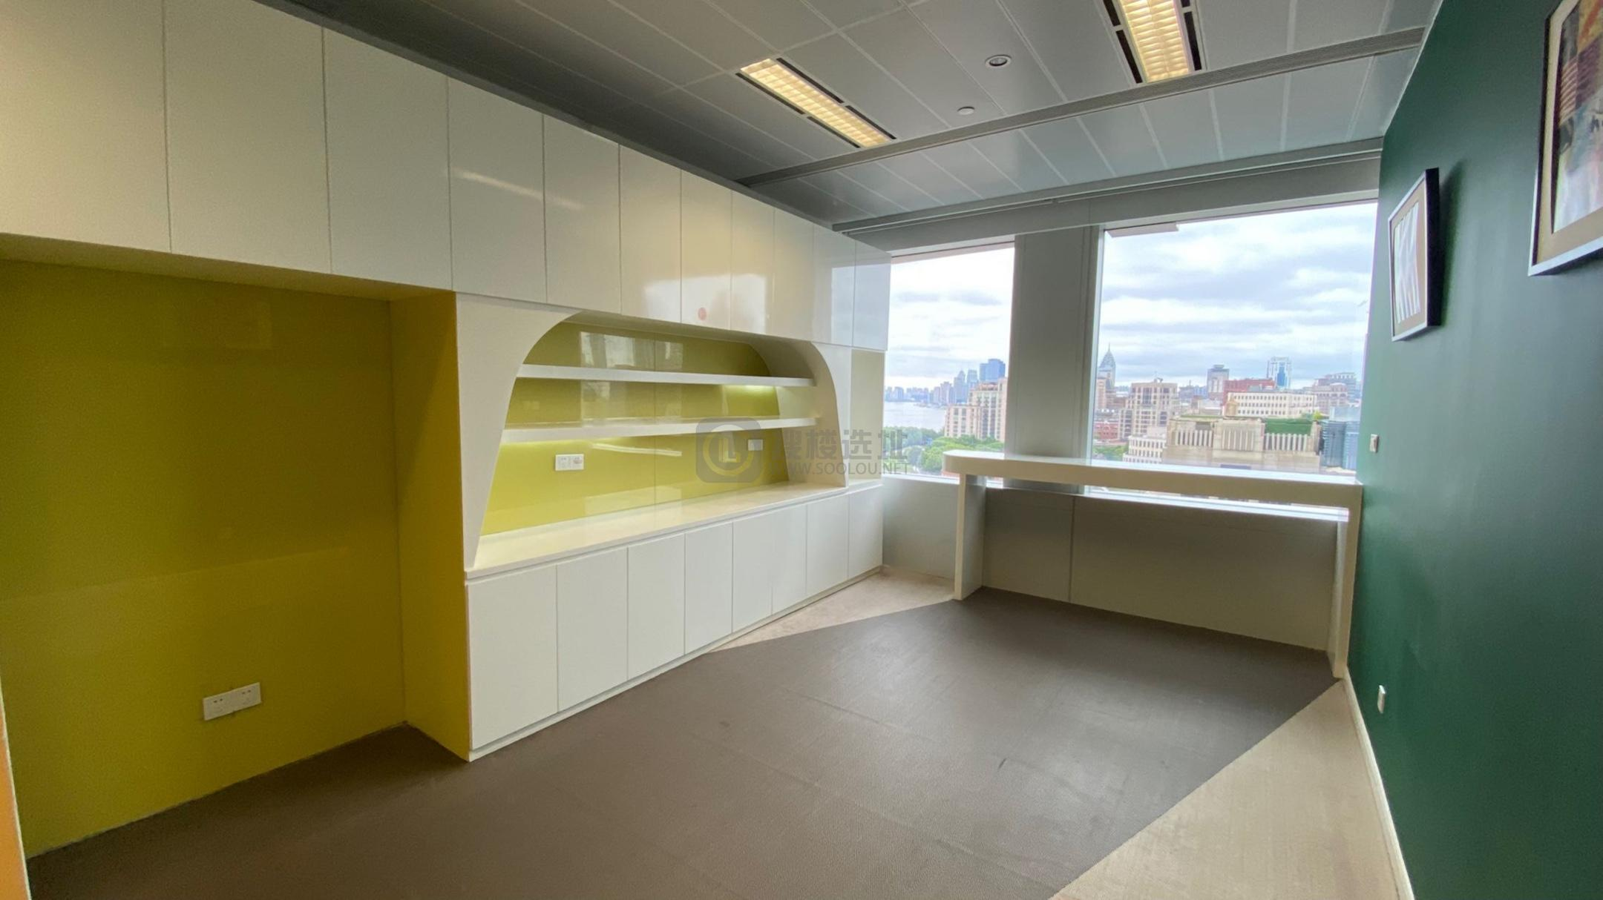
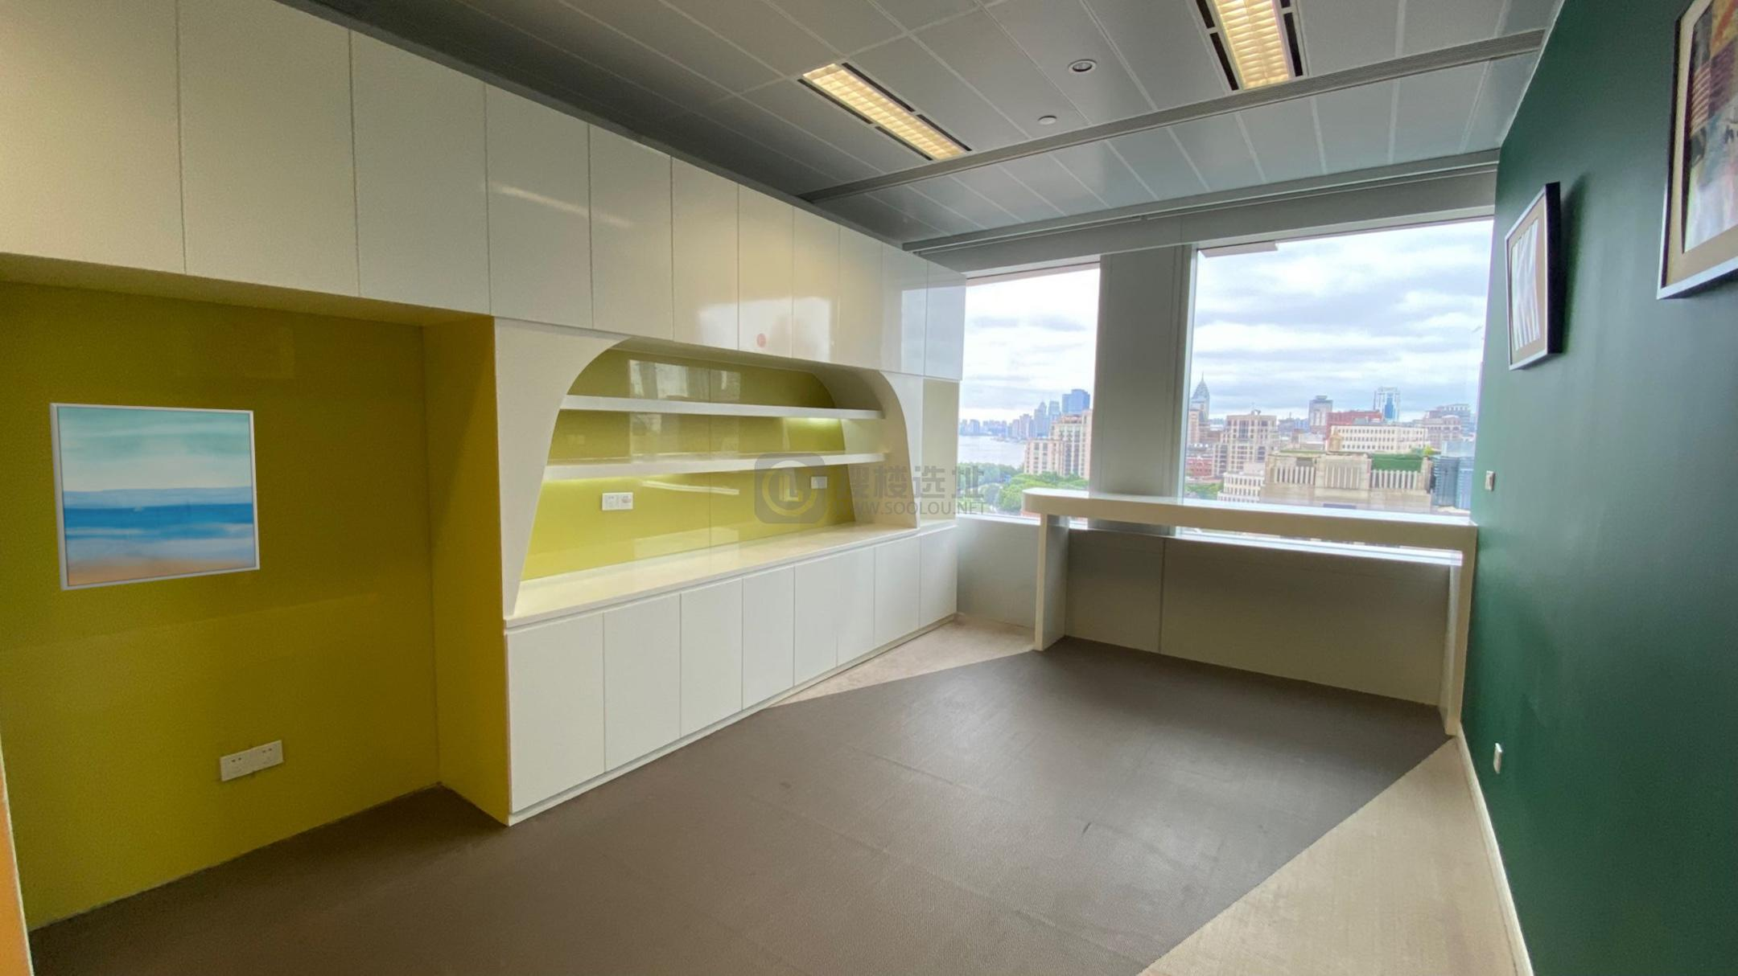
+ wall art (164, 493)
